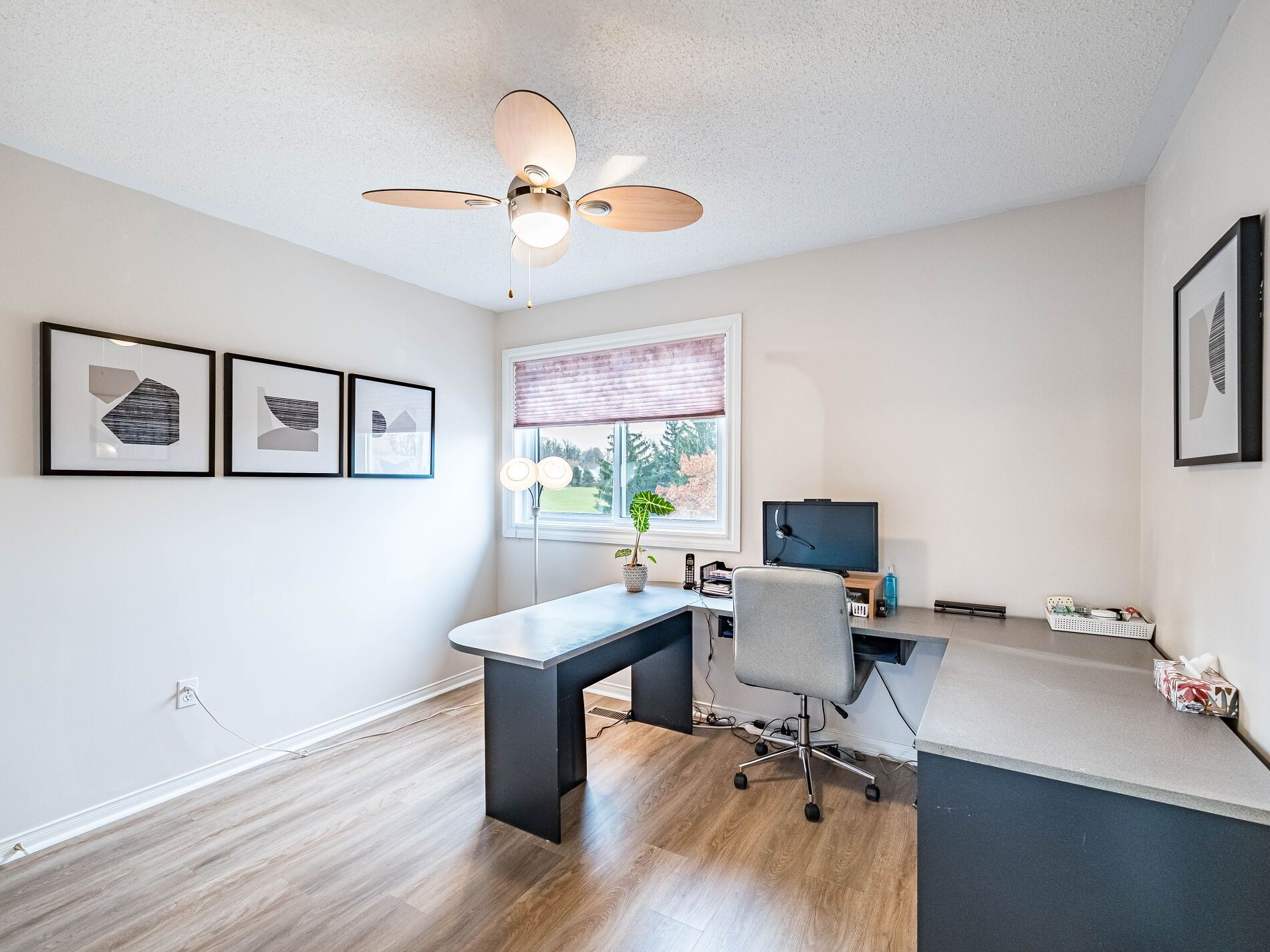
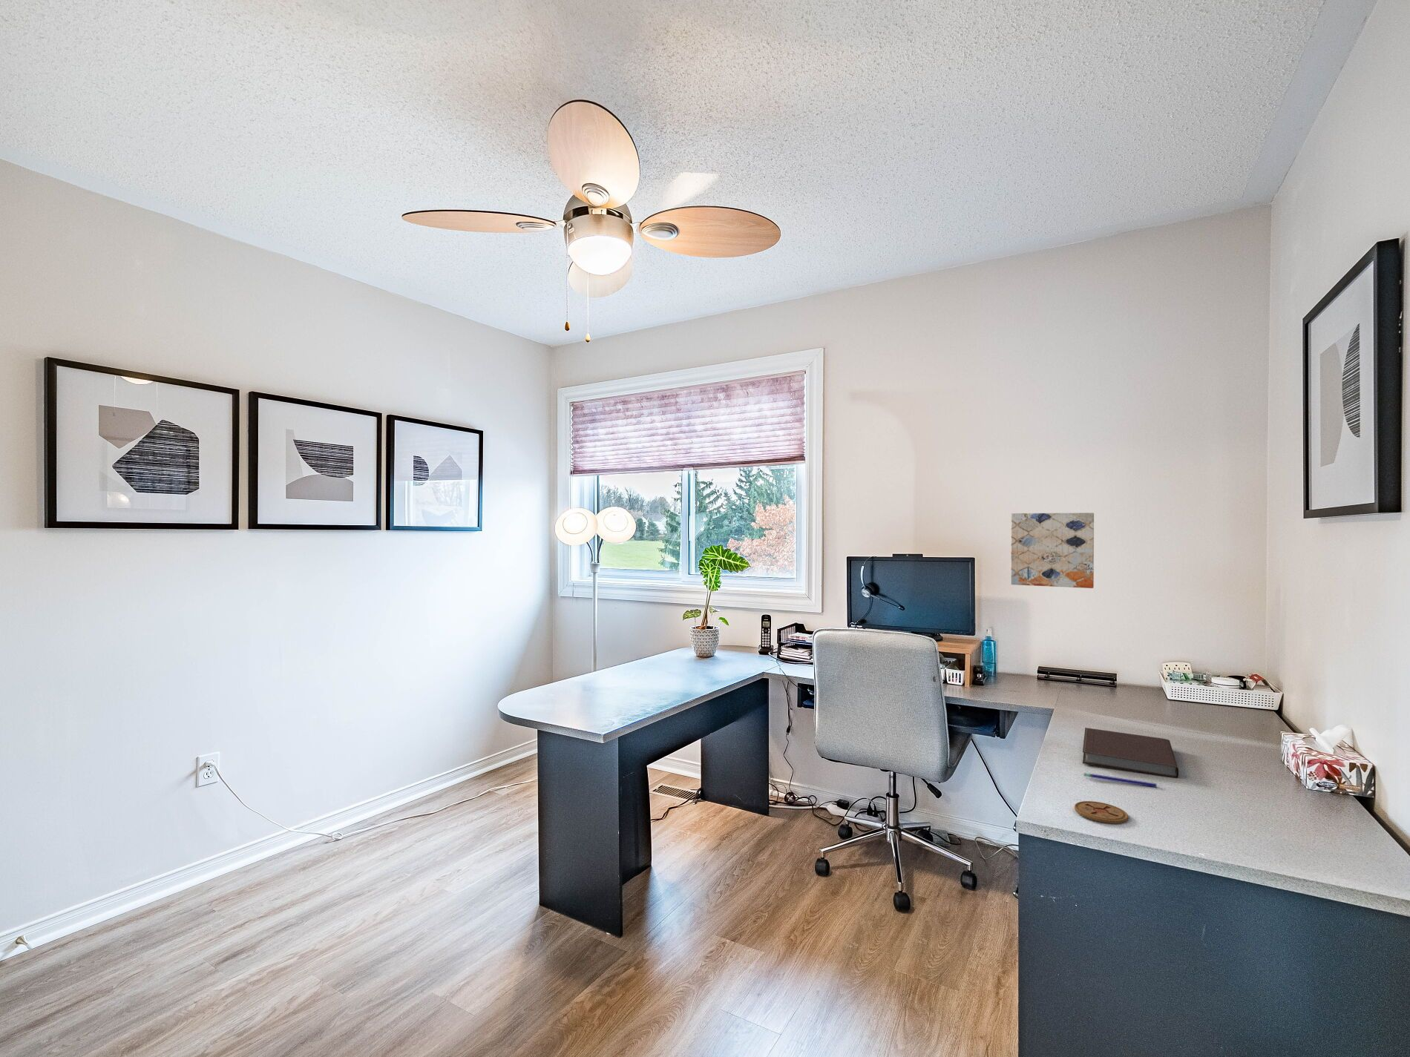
+ coaster (1100, 812)
+ pen (1119, 779)
+ notebook (1127, 751)
+ wall art (1050, 550)
